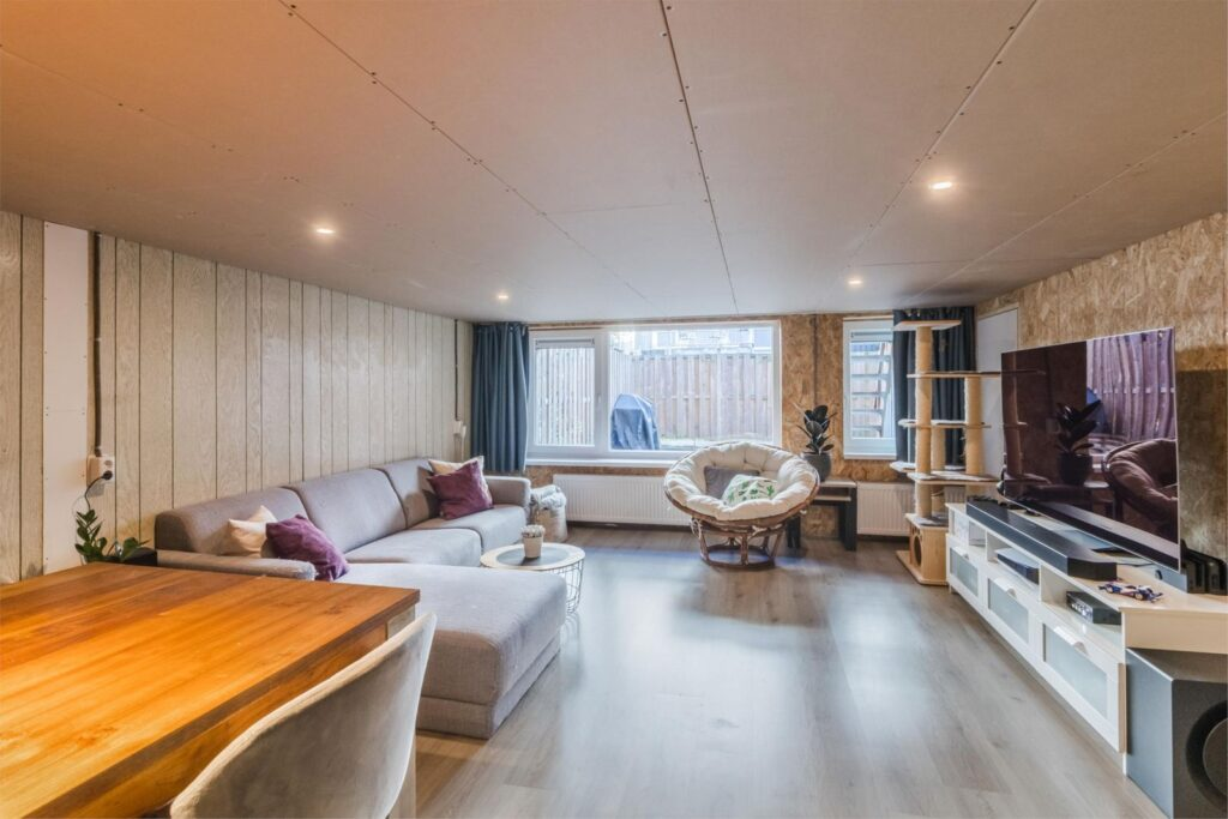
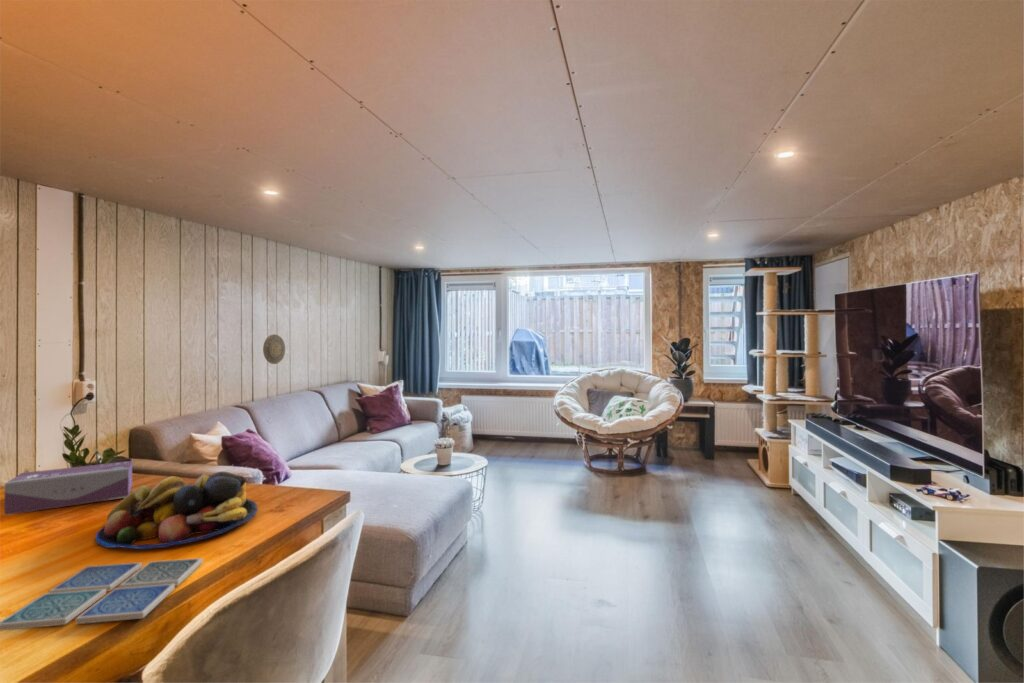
+ tissue box (74, 484)
+ fruit bowl (181, 498)
+ decorative plate (275, 349)
+ drink coaster (112, 590)
